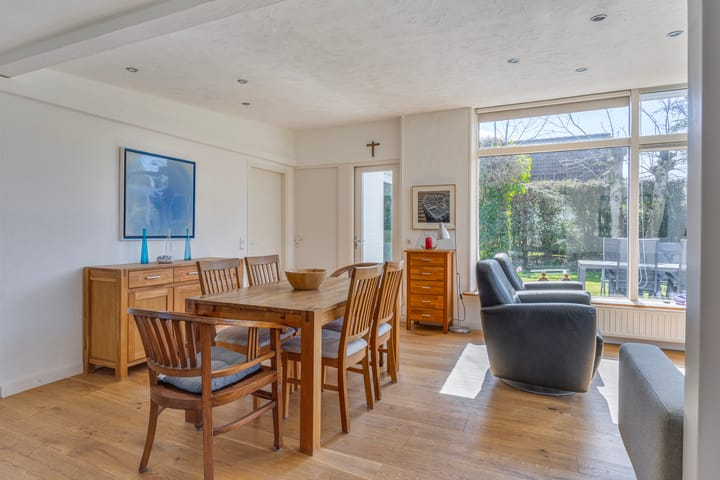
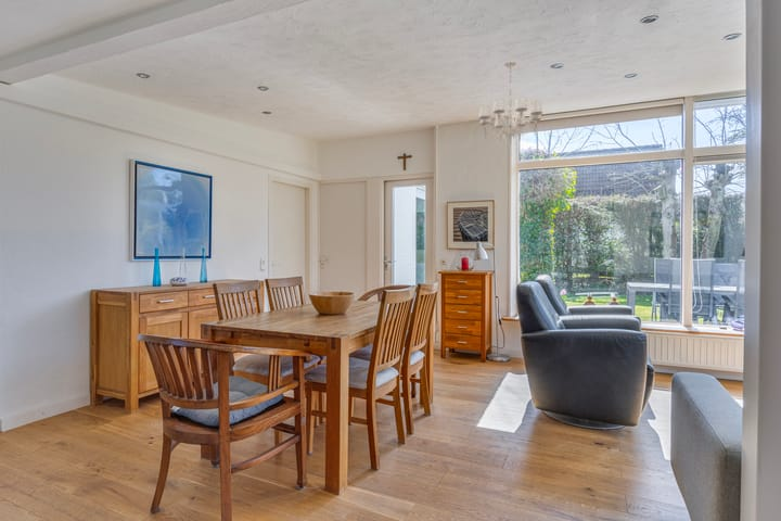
+ chandelier (510, 103)
